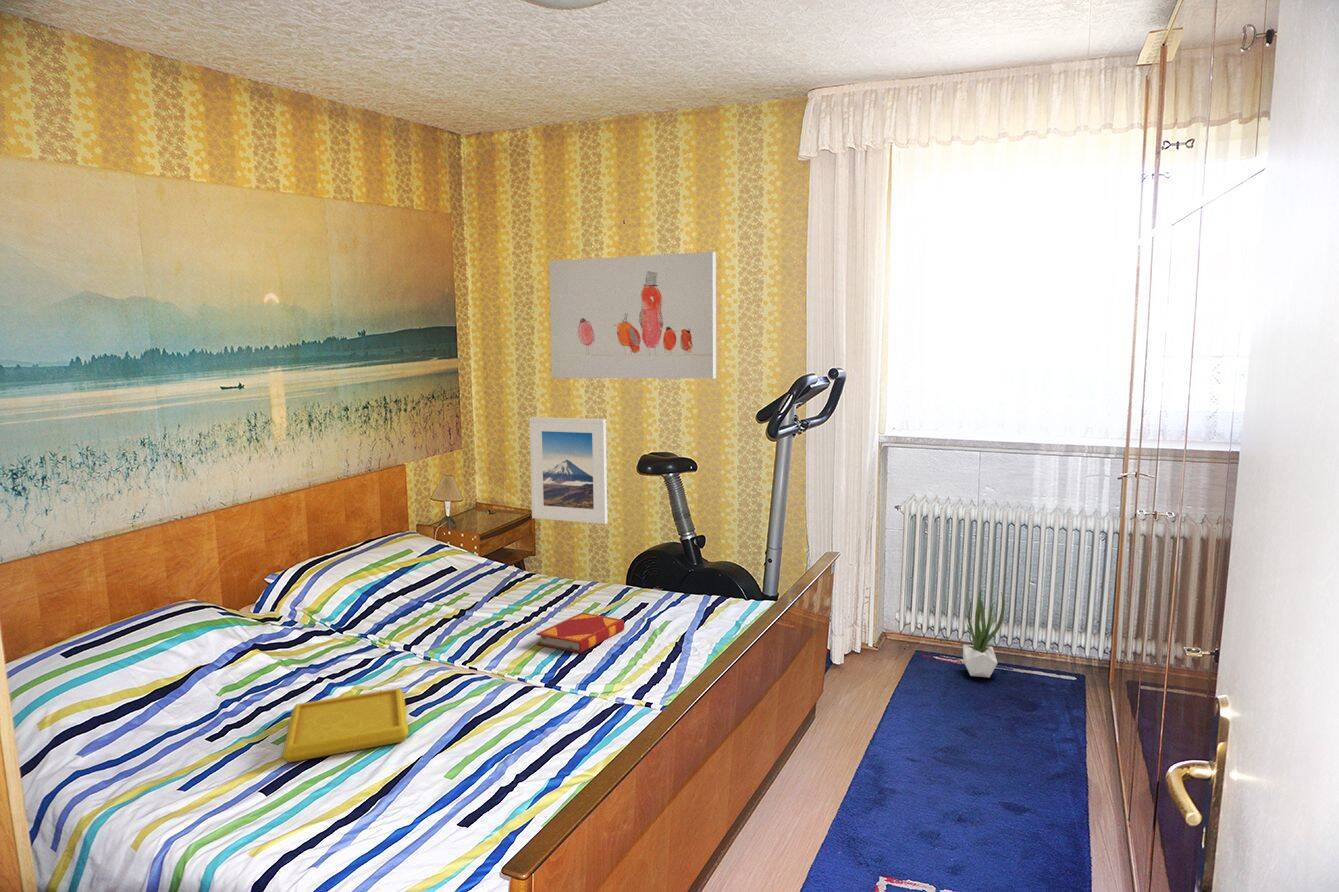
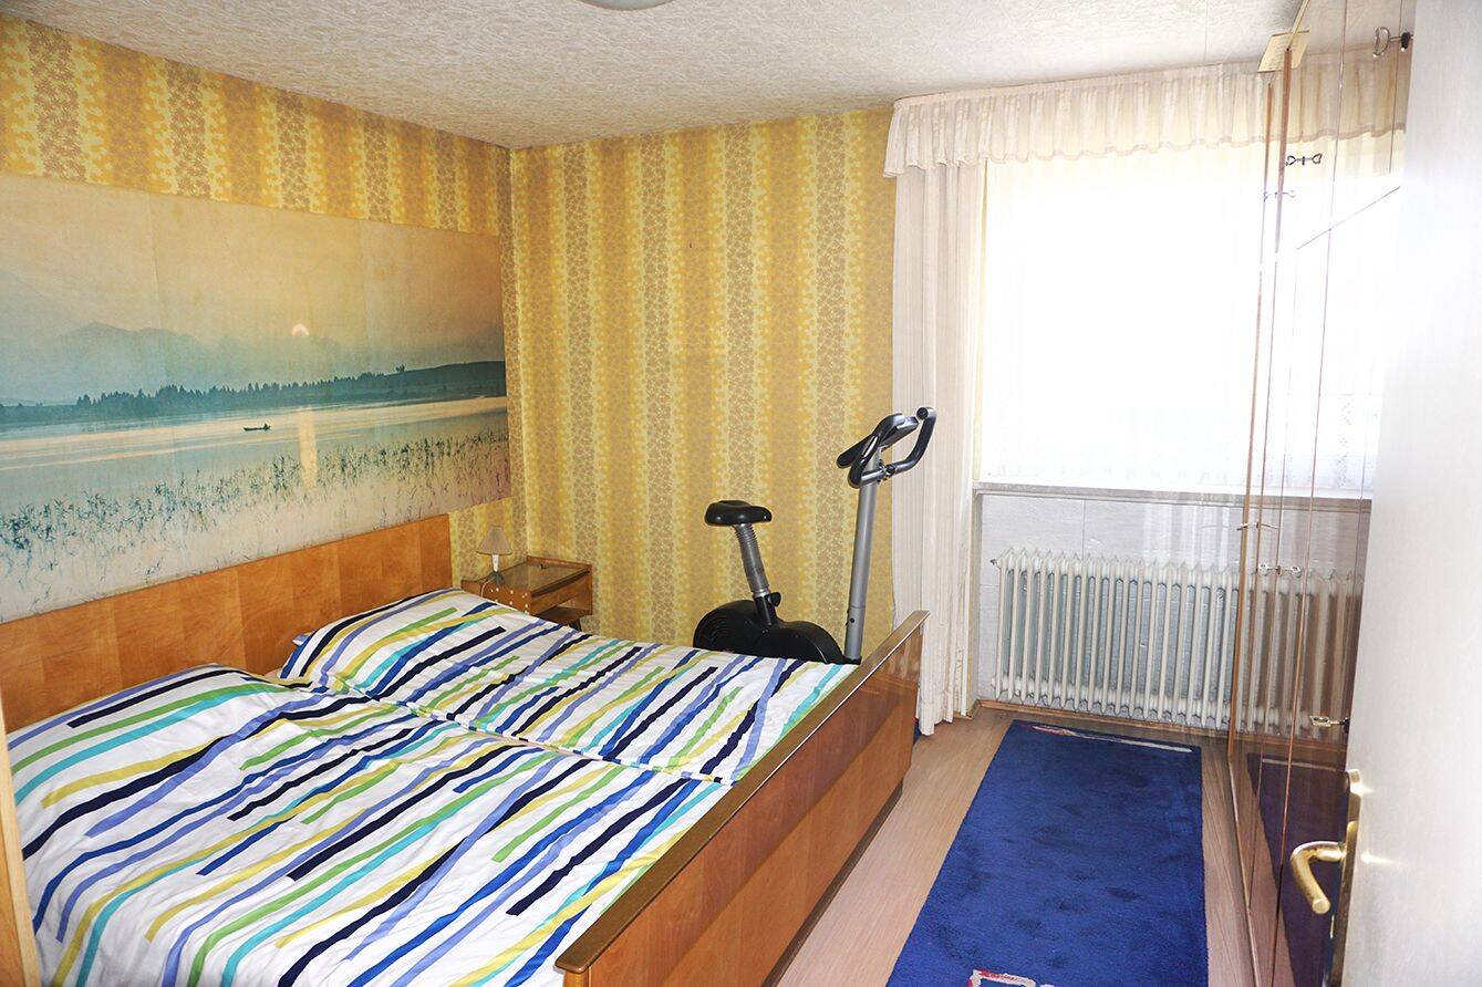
- serving tray (348, 722)
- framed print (568, 469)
- hardback book (581, 631)
- wall art (630, 317)
- potted plant (983, 633)
